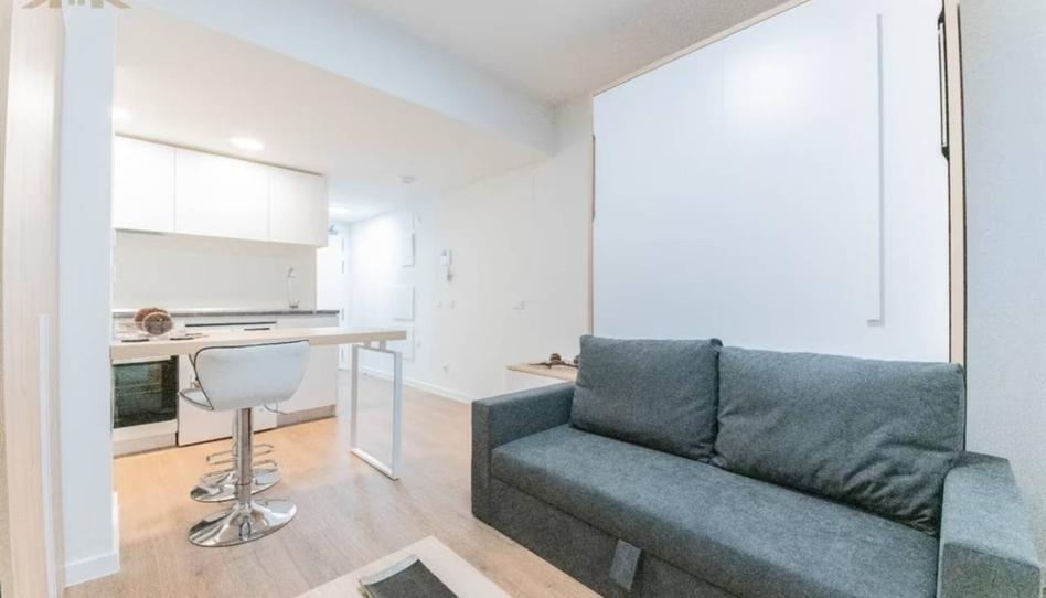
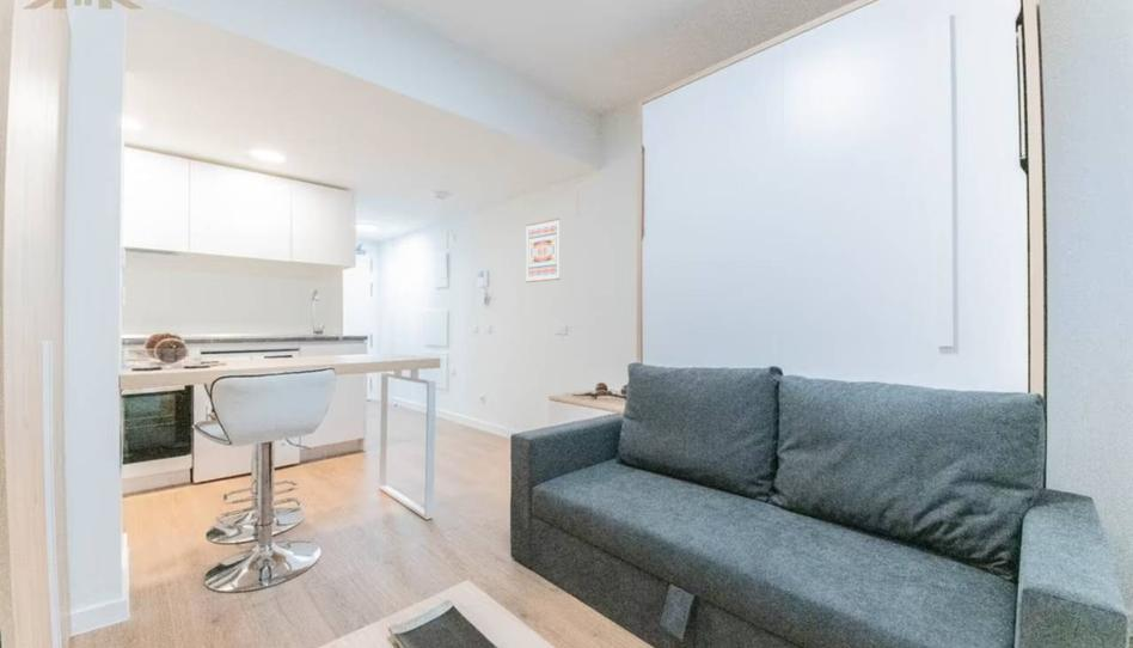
+ wall art (541, 251)
